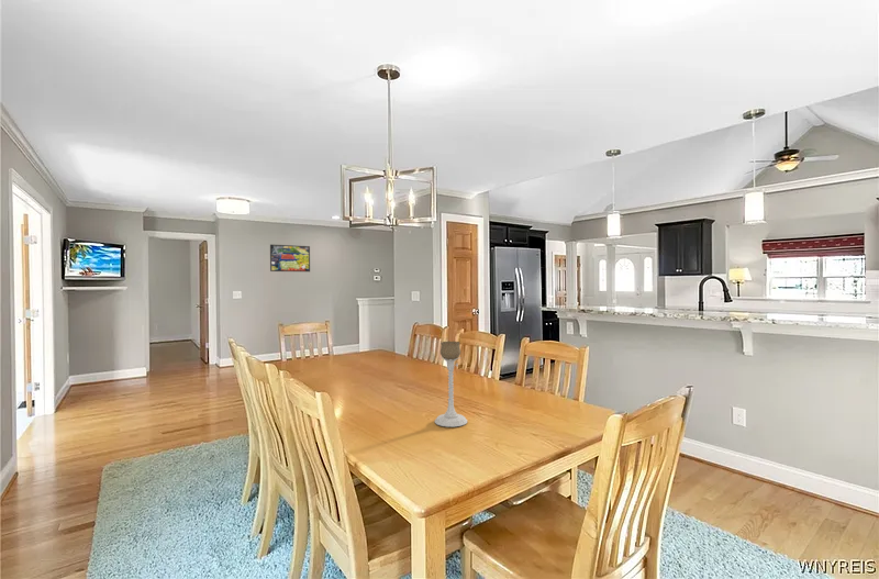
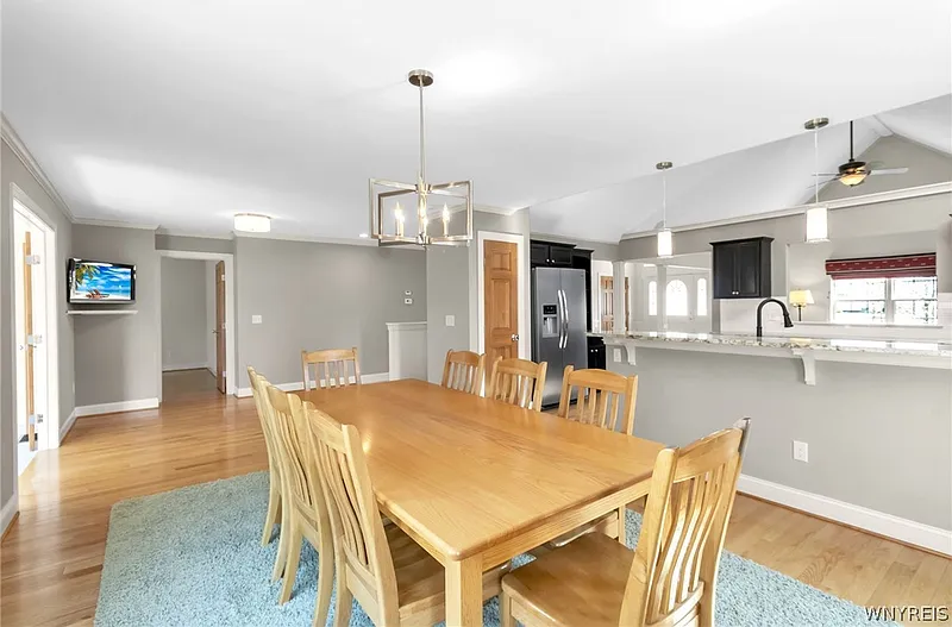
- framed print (290, 258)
- candle holder (450, 381)
